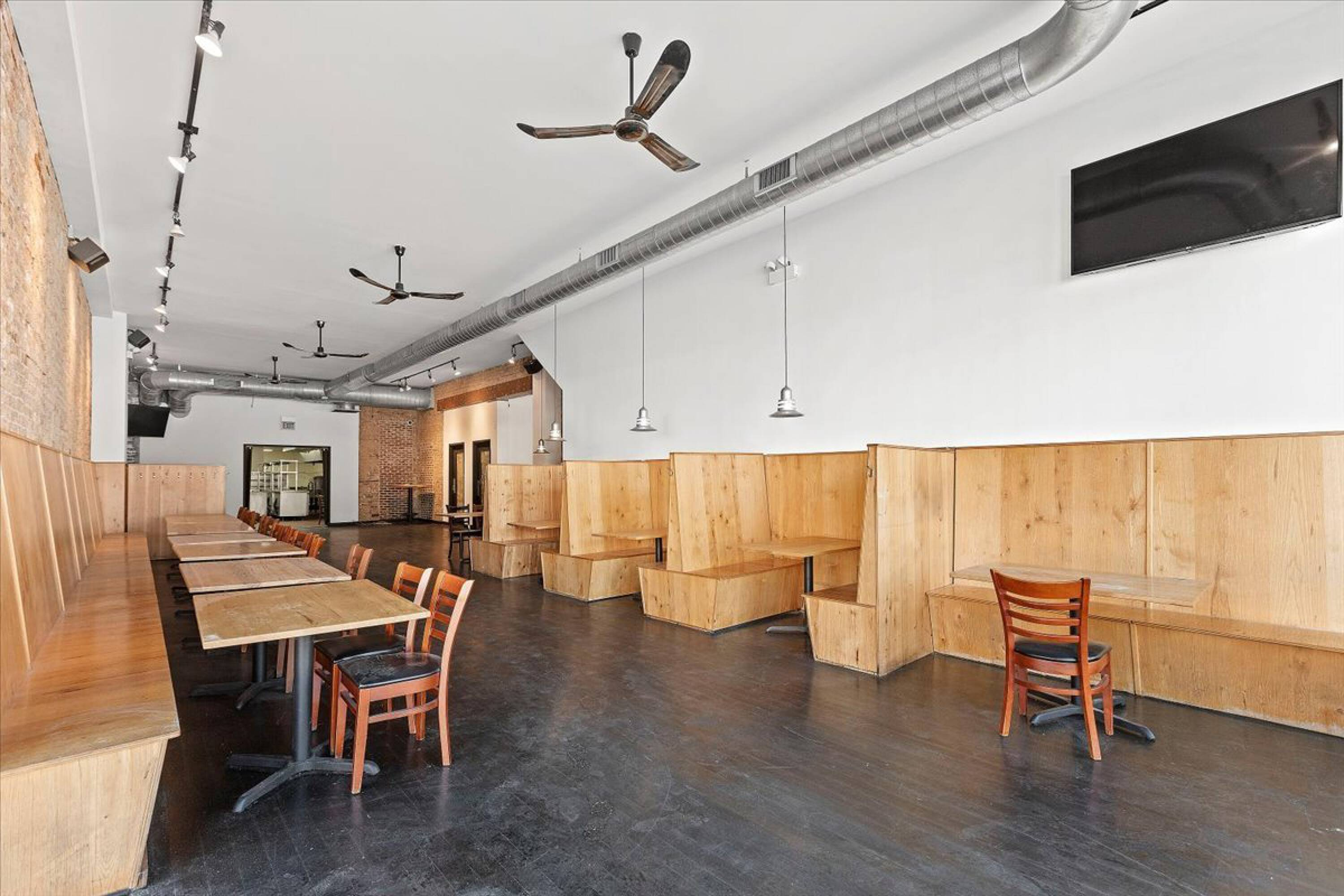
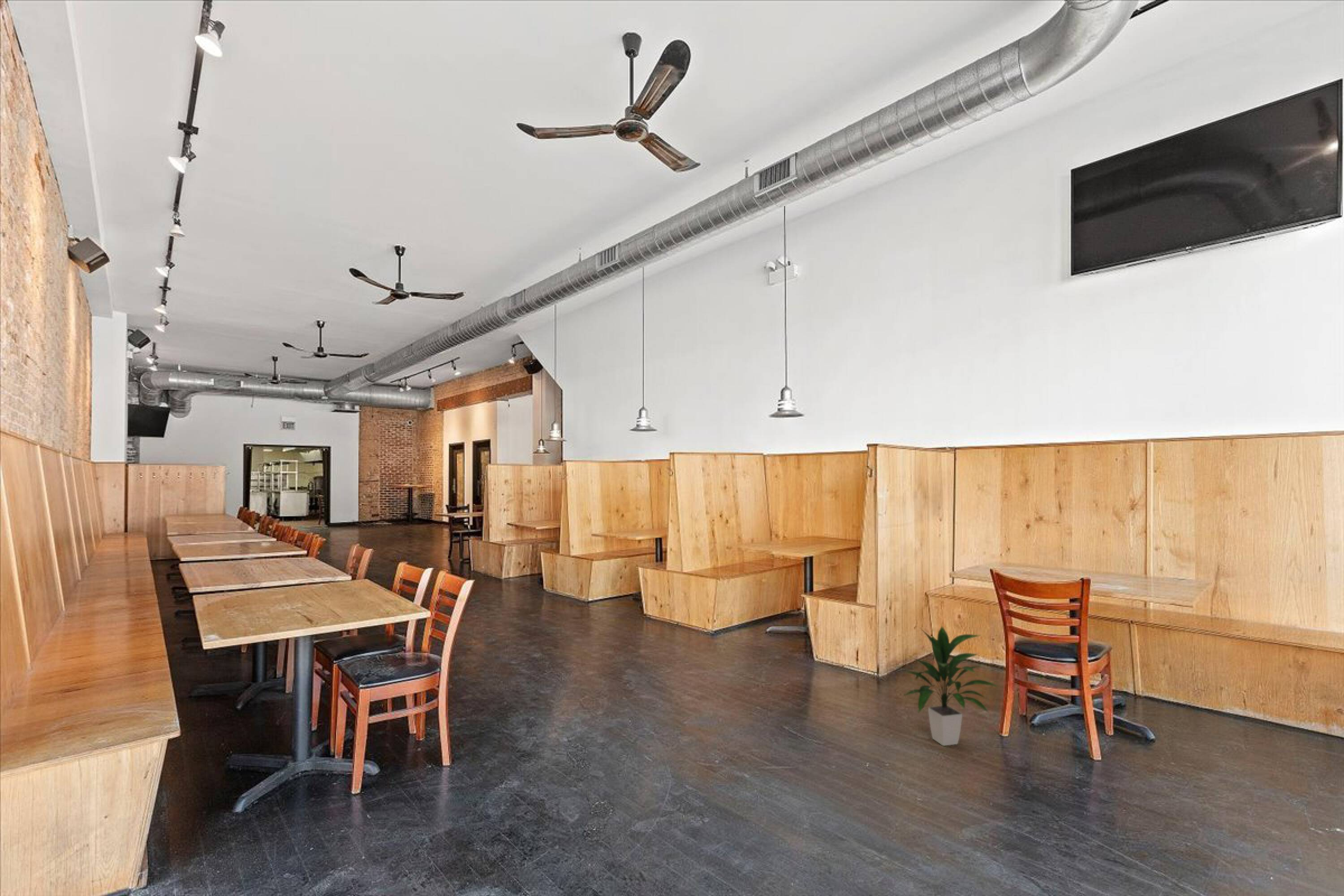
+ indoor plant (944, 682)
